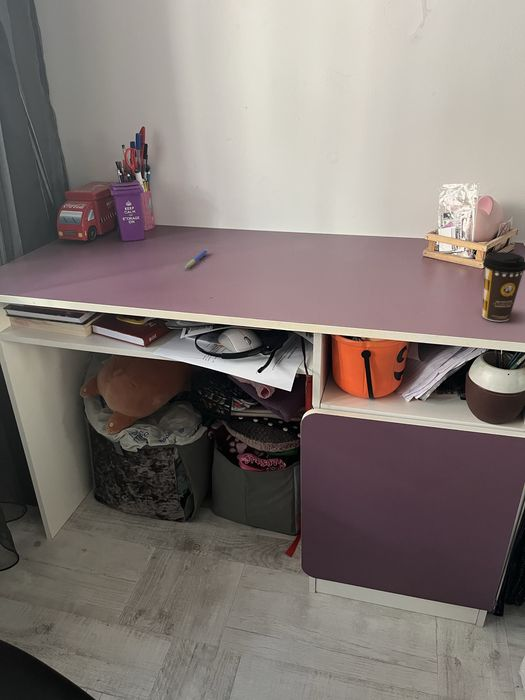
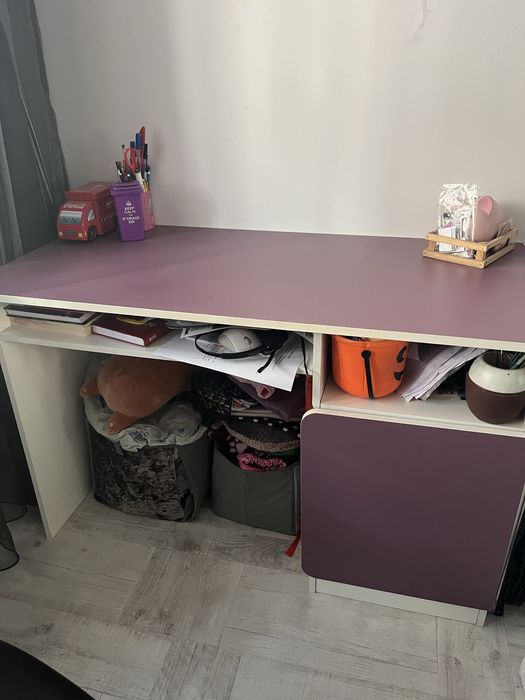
- coffee cup (500, 287)
- pen (196, 258)
